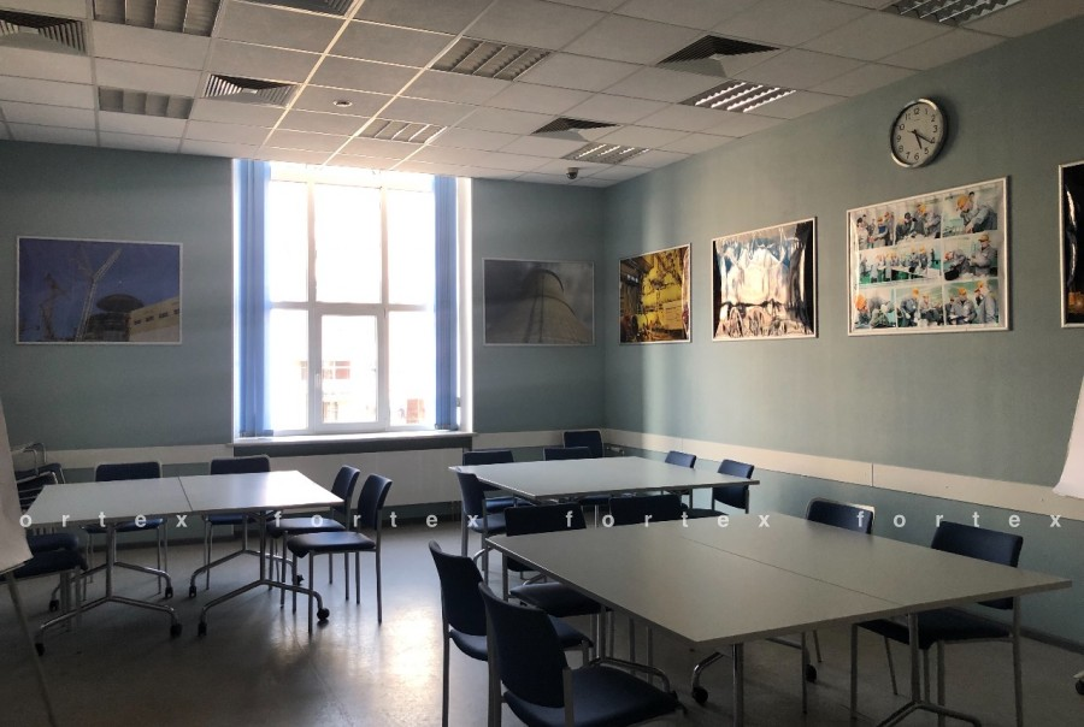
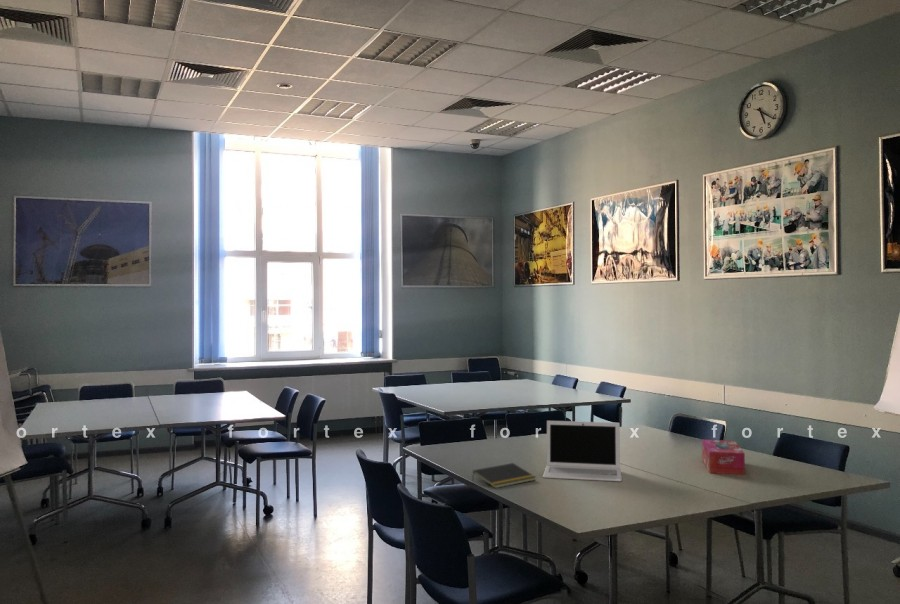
+ laptop (582, 449)
+ tissue box (722, 456)
+ notepad (504, 475)
